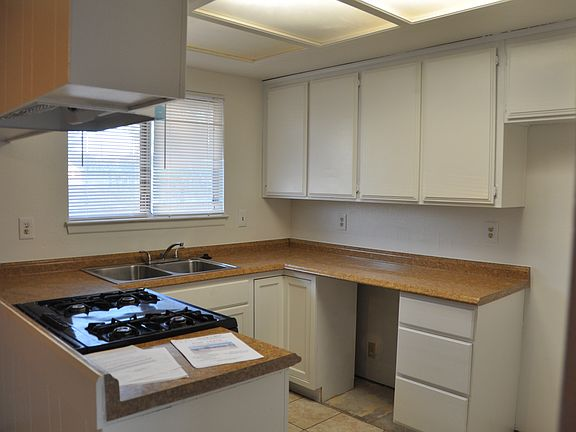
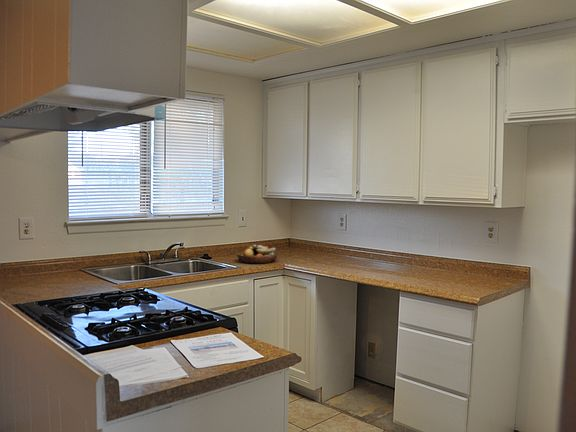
+ fruit bowl (257, 252)
